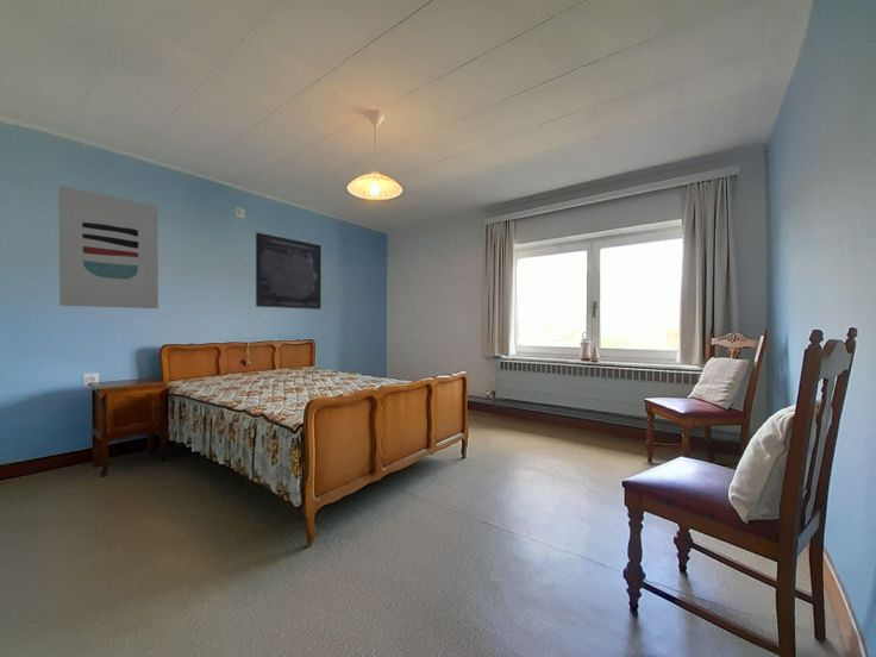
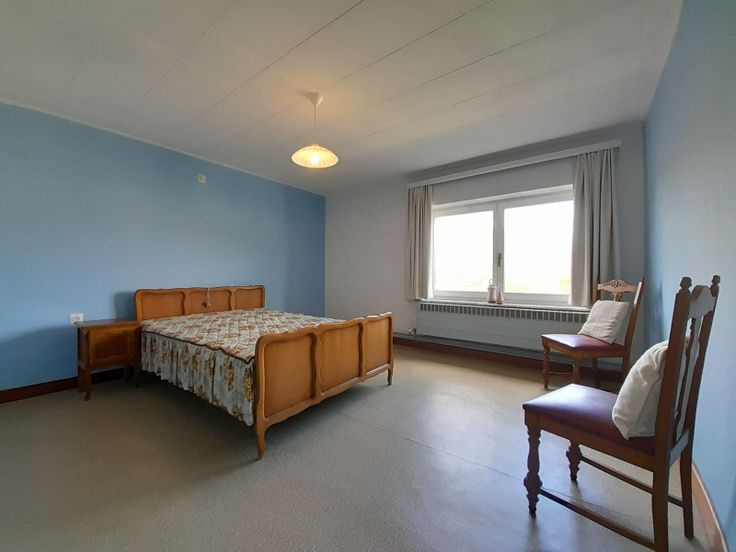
- wall art (290, 274)
- wall art (112, 251)
